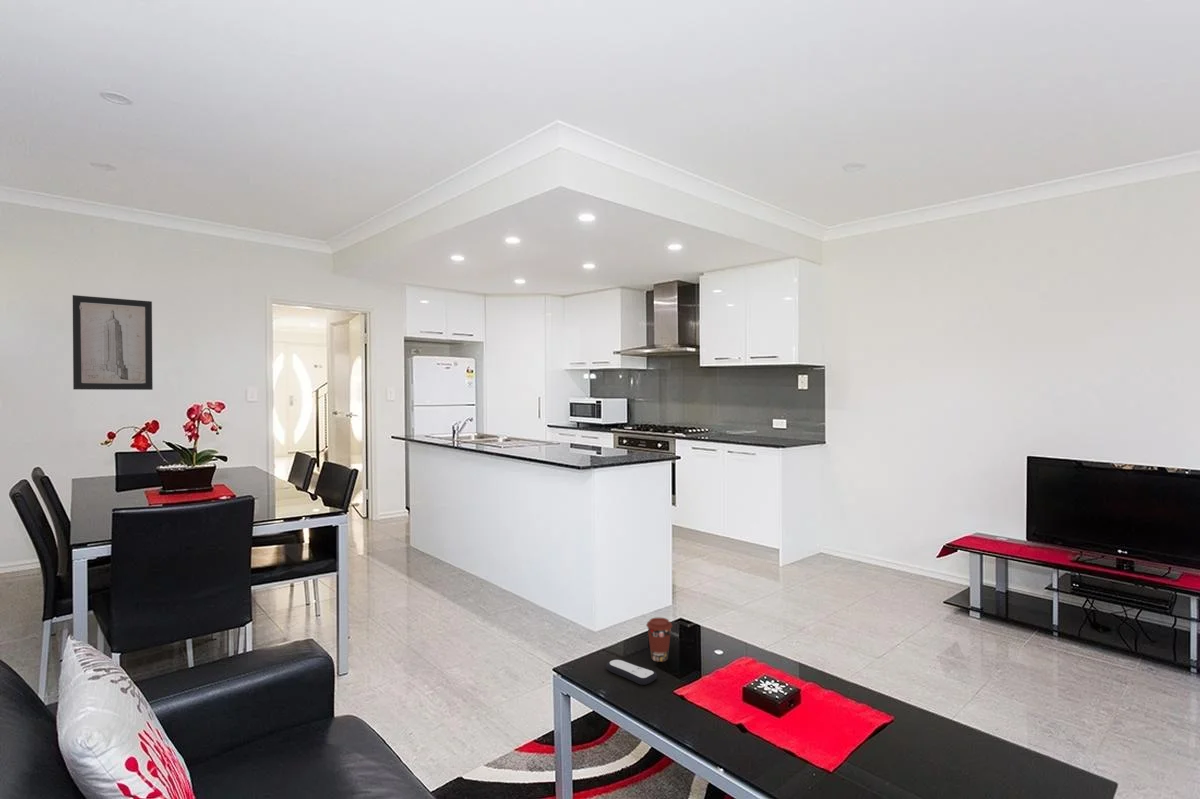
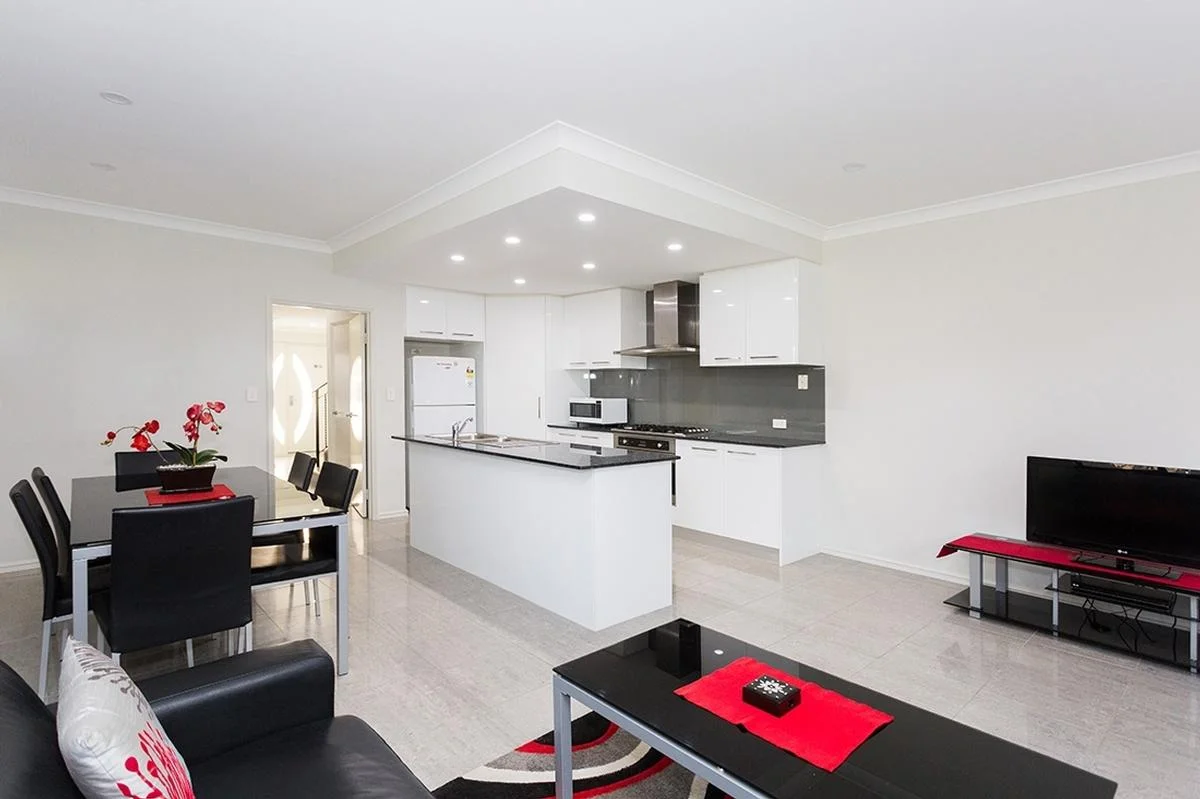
- remote control (630, 670)
- coffee cup (659, 639)
- wall art (113, 344)
